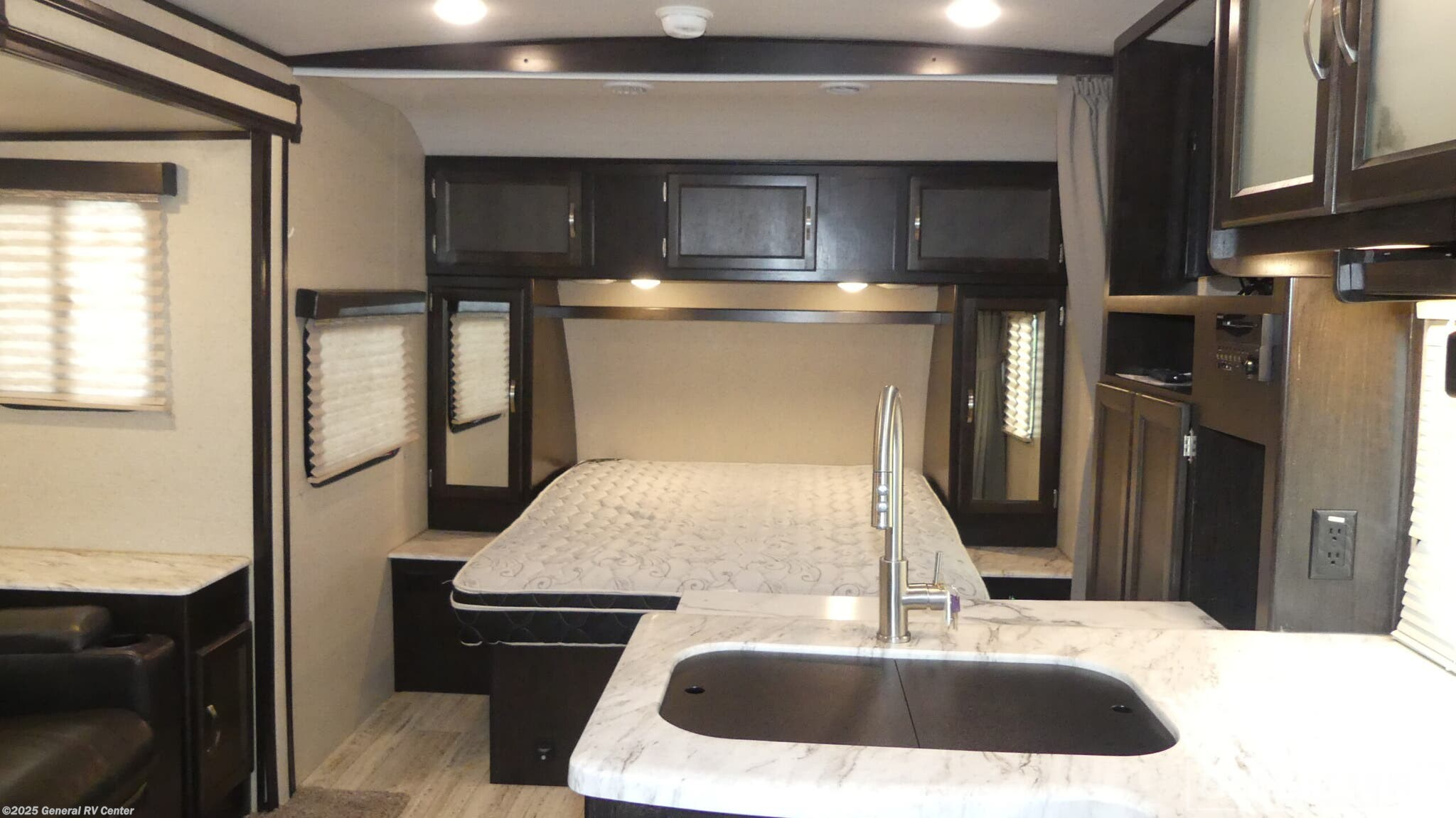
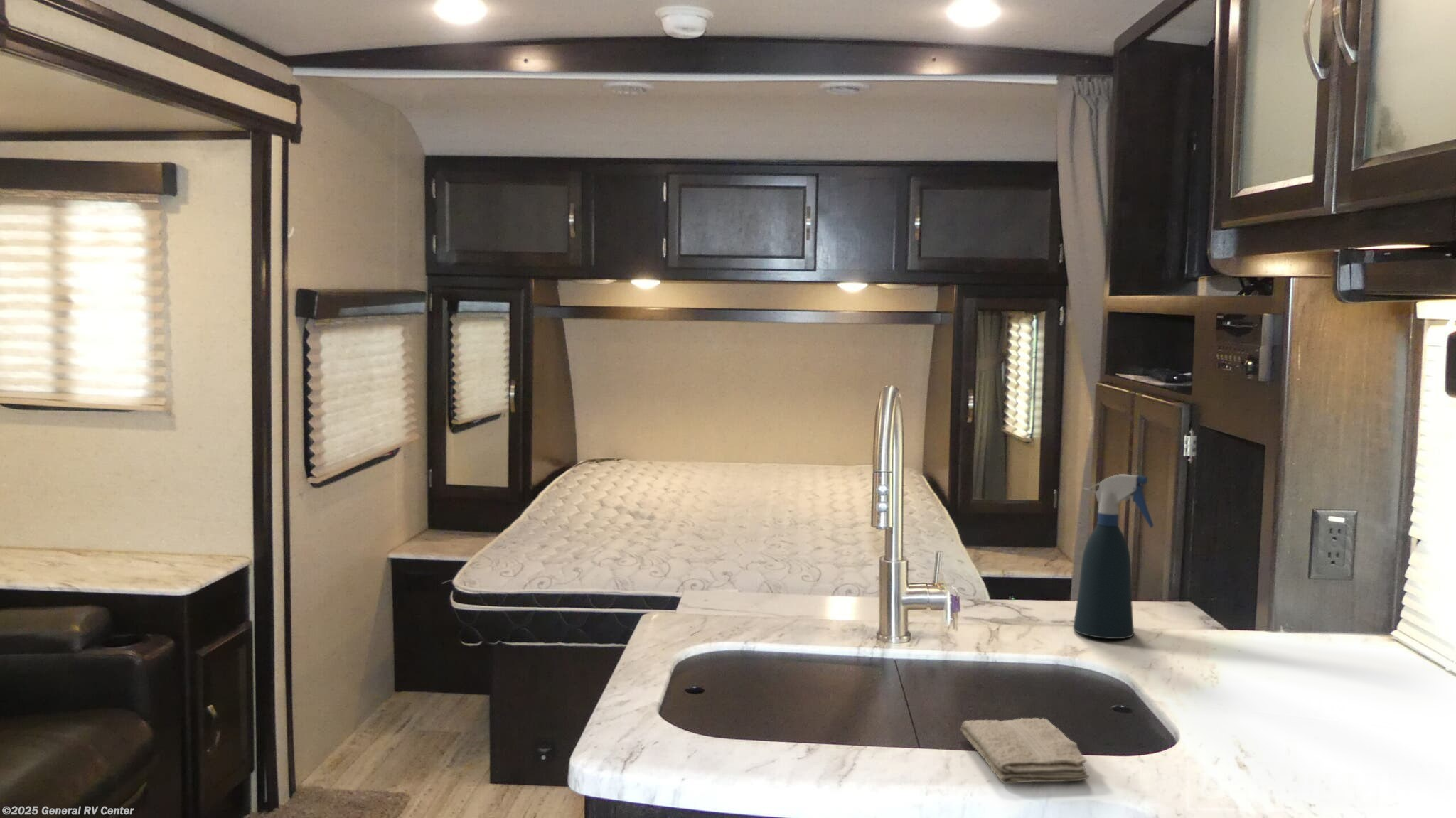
+ spray bottle (1111, 552)
+ washcloth (1023, 746)
